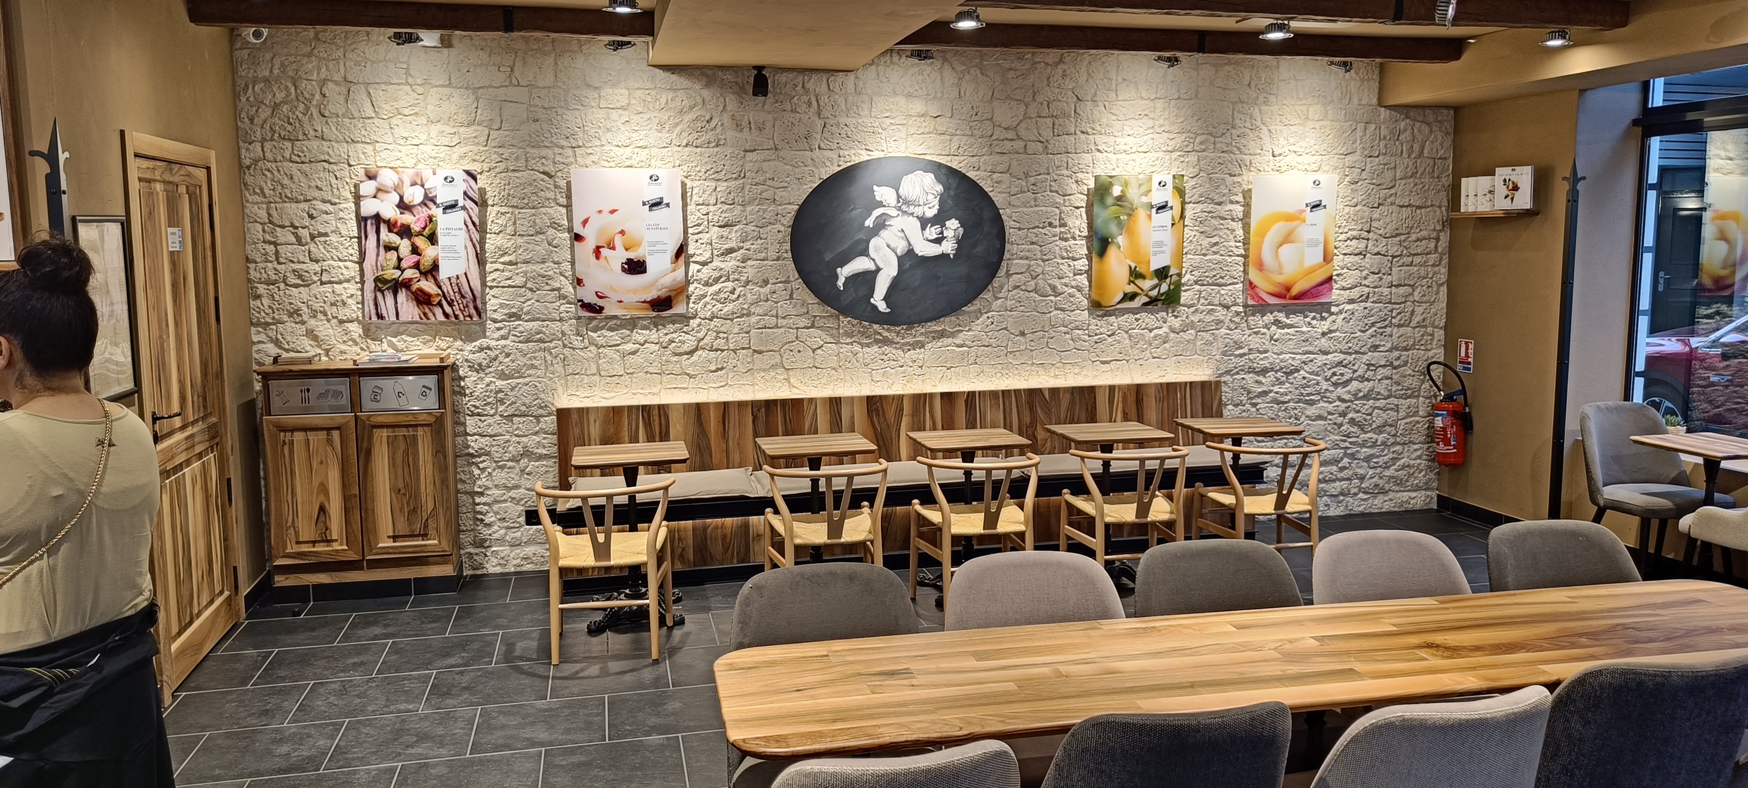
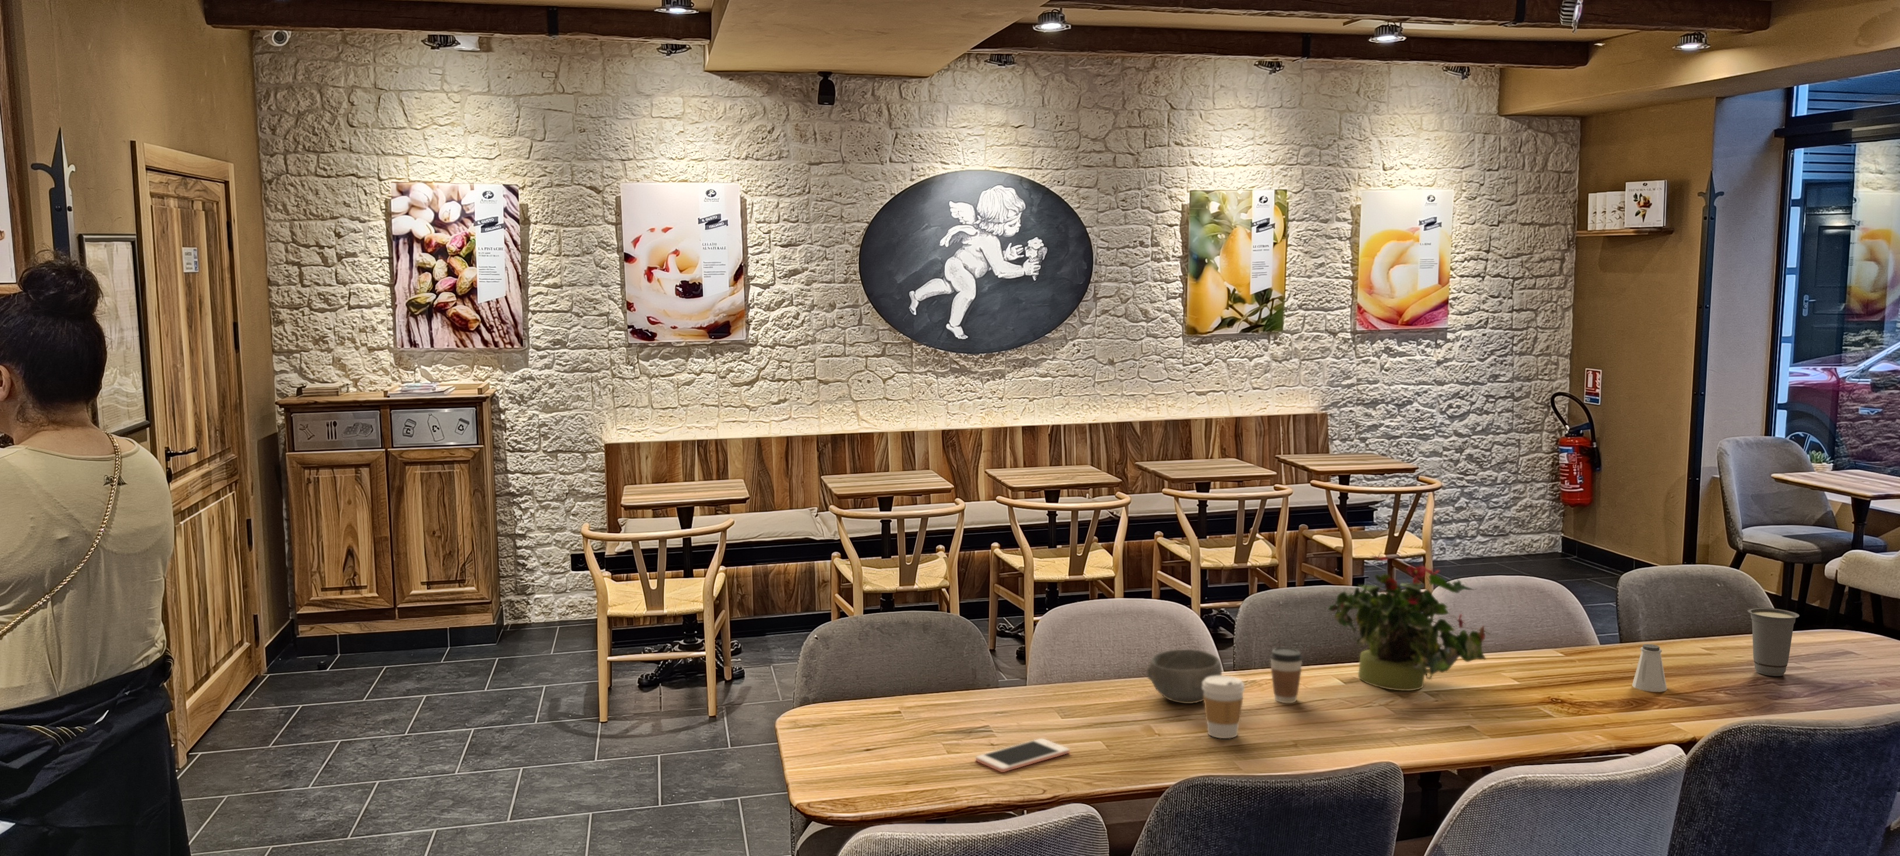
+ saltshaker (1650, 666)
+ cell phone (1023, 754)
+ cup (1772, 643)
+ potted plant (1406, 619)
+ coffee cup (1286, 676)
+ bowl (1186, 679)
+ coffee cup (1223, 706)
